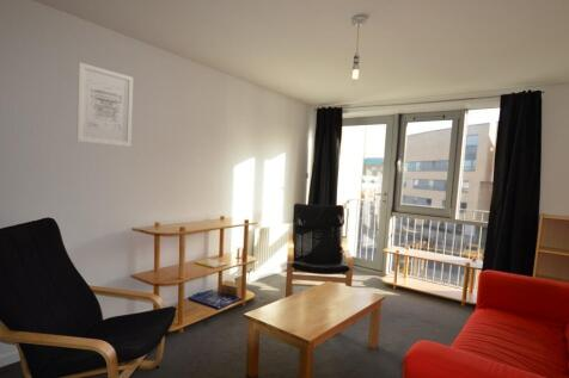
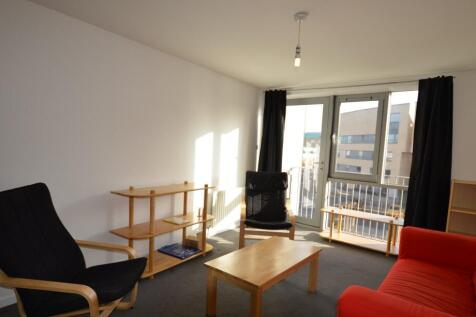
- wall art (106, 107)
